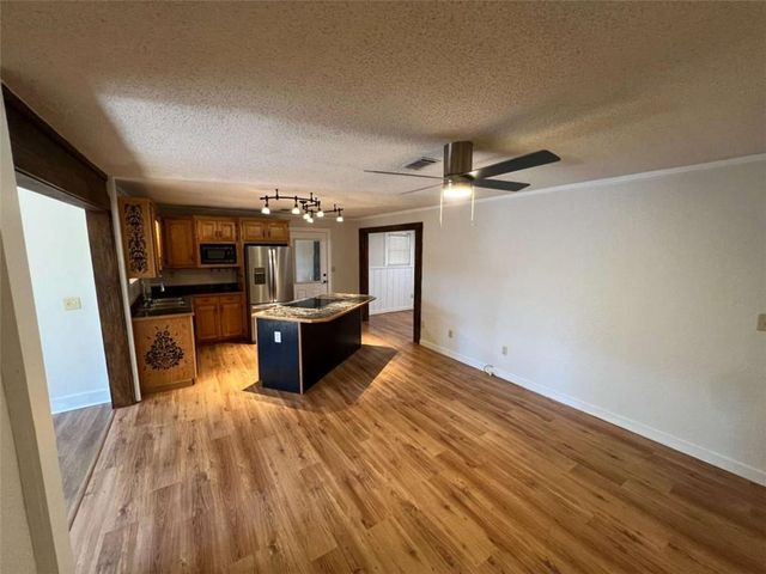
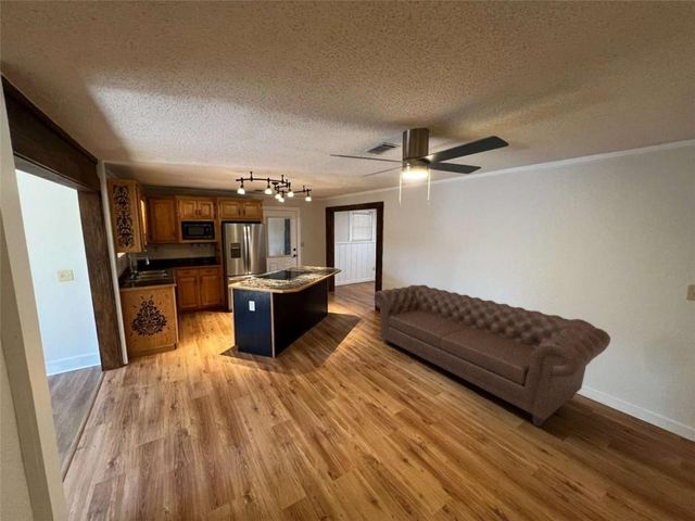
+ sofa (465, 333)
